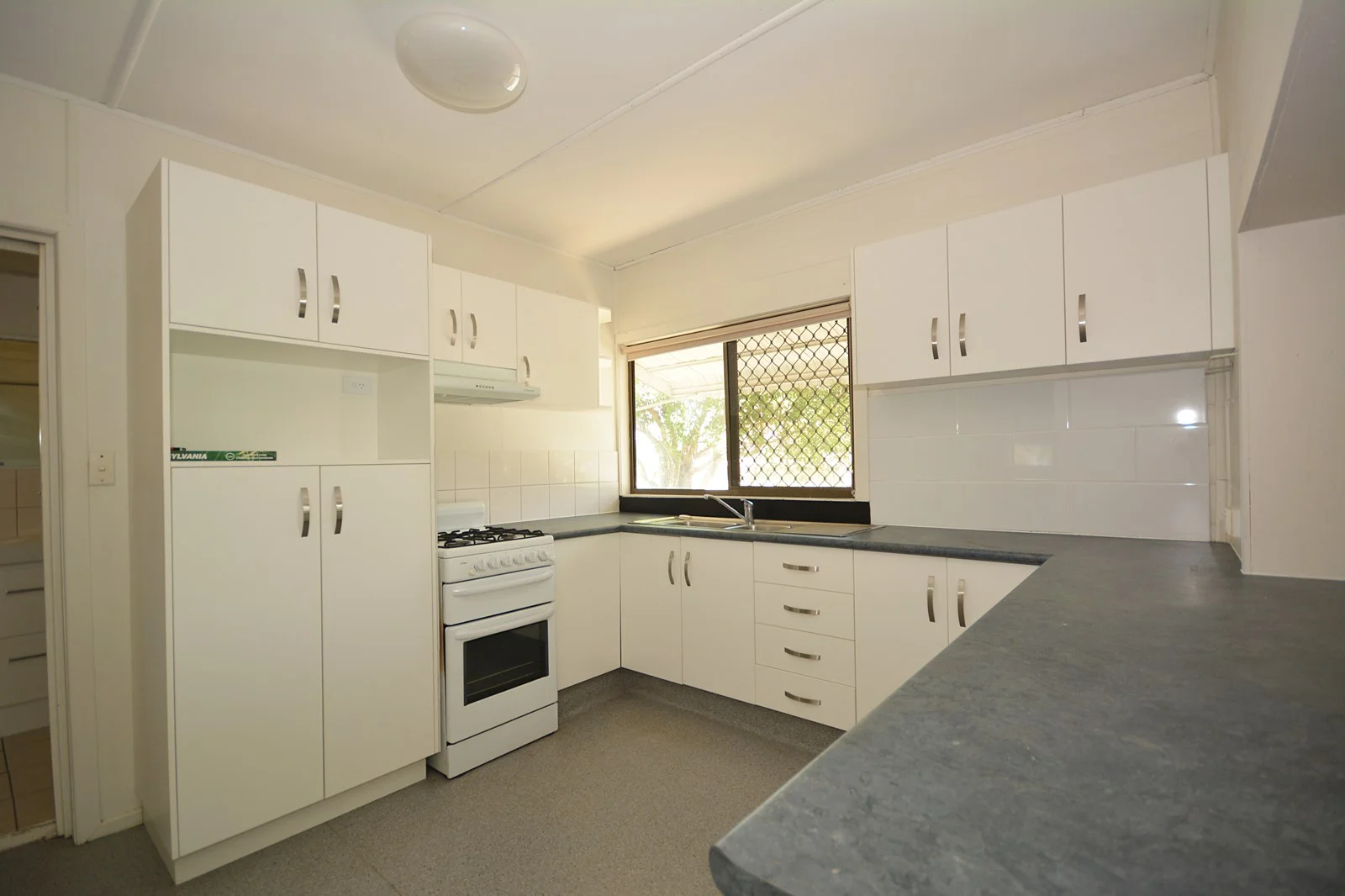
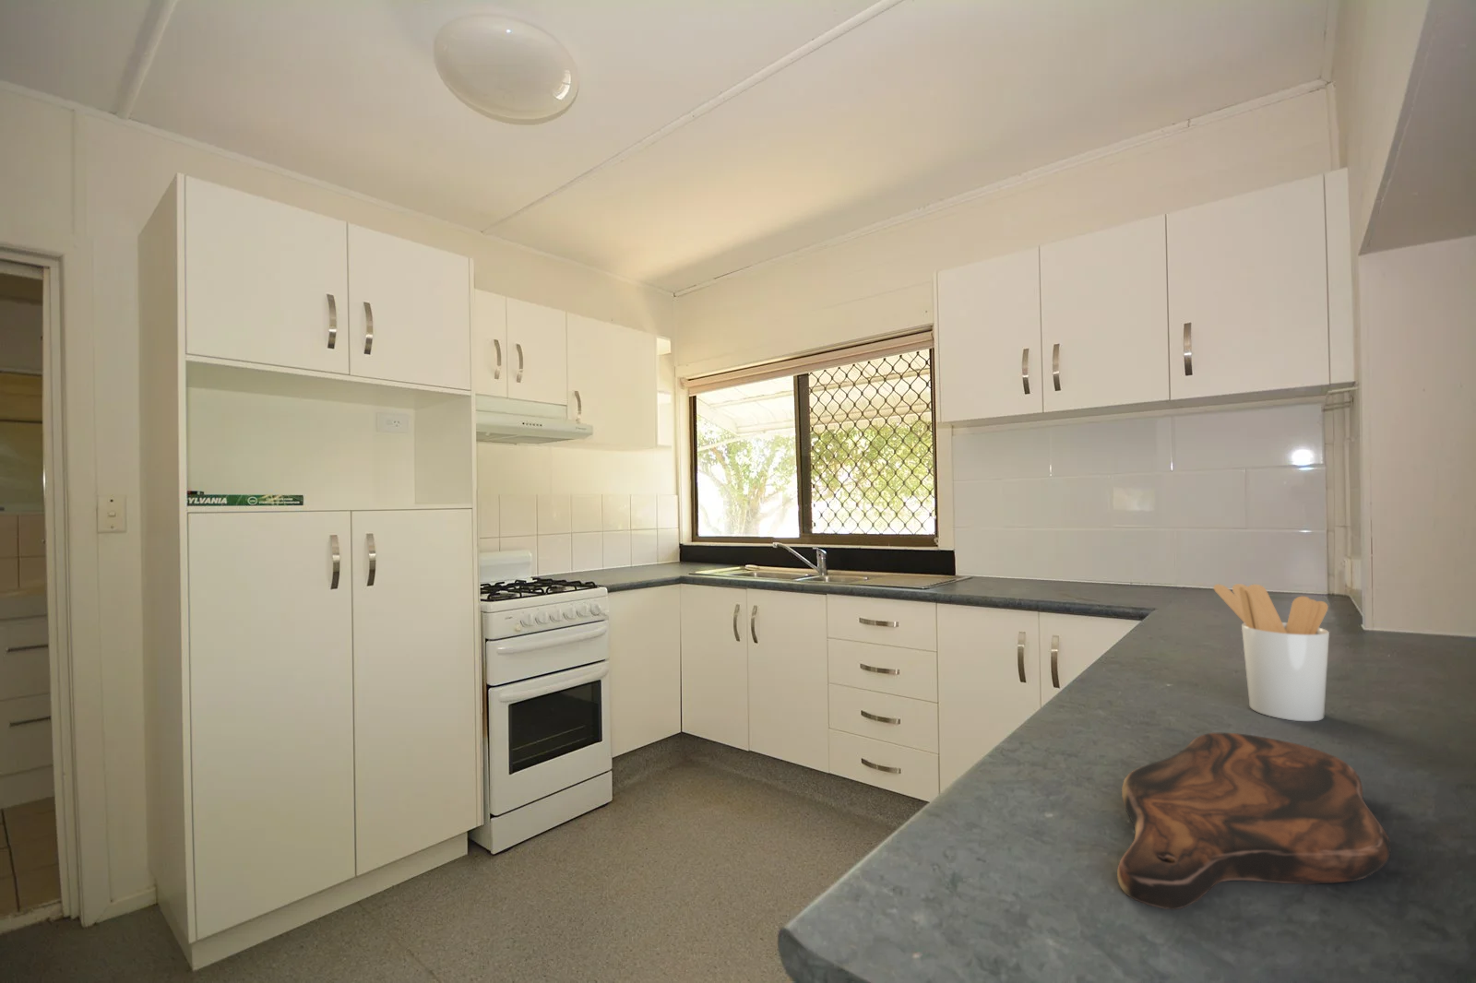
+ cutting board (1247, 810)
+ utensil holder (1270, 645)
